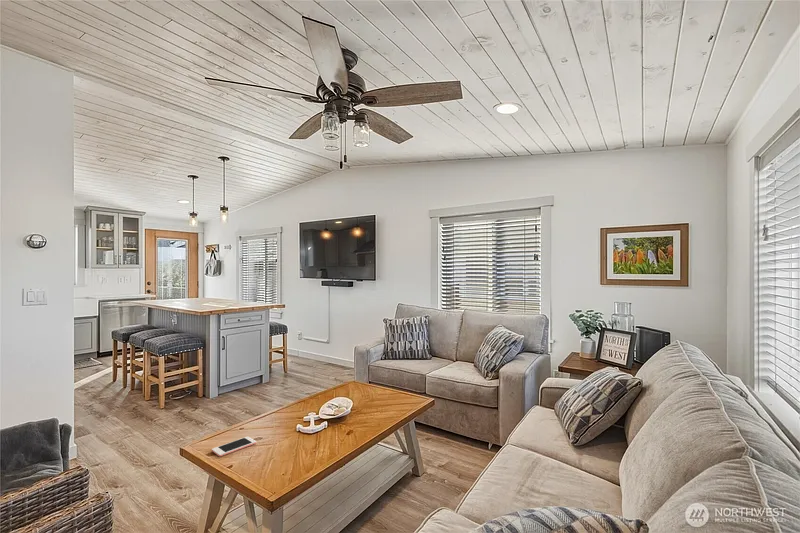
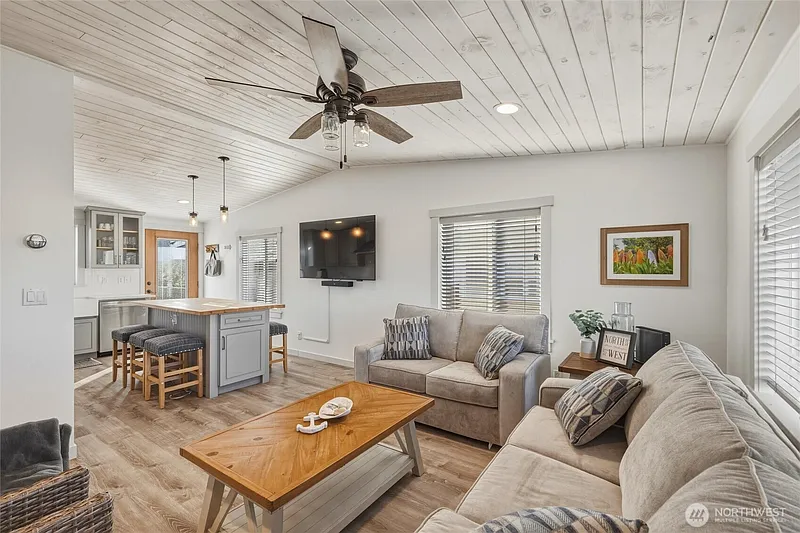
- cell phone (234, 446)
